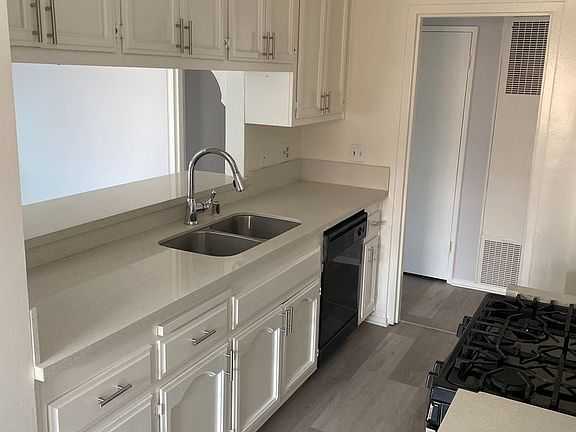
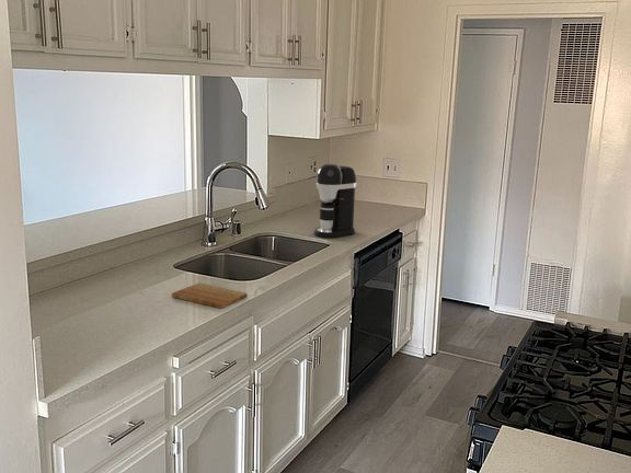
+ cutting board (209, 295)
+ coffee maker (335, 198)
